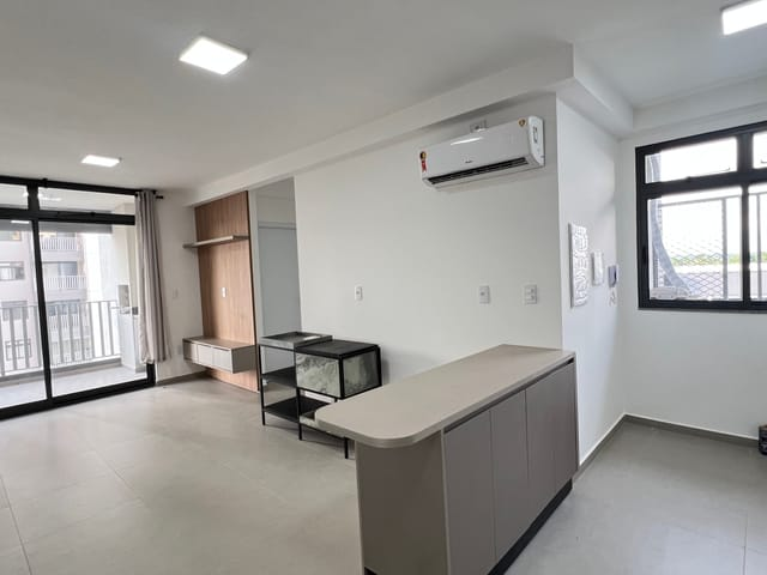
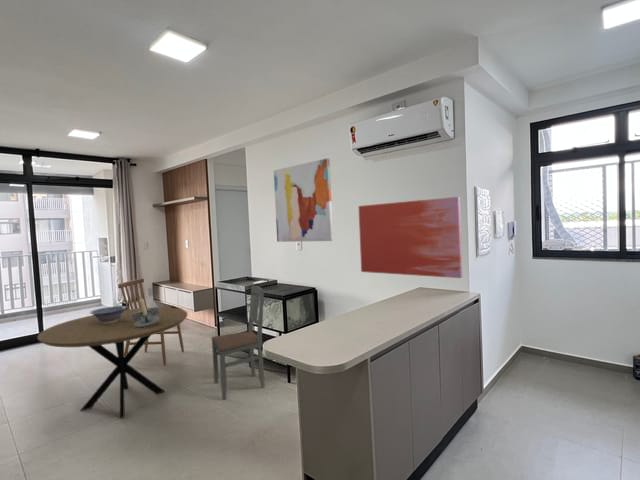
+ wall art (405, 238)
+ candlestick (145, 309)
+ dining chair (146, 307)
+ wall art (301, 203)
+ dining chair (238, 337)
+ decorative bowl (109, 315)
+ dining table (121, 361)
